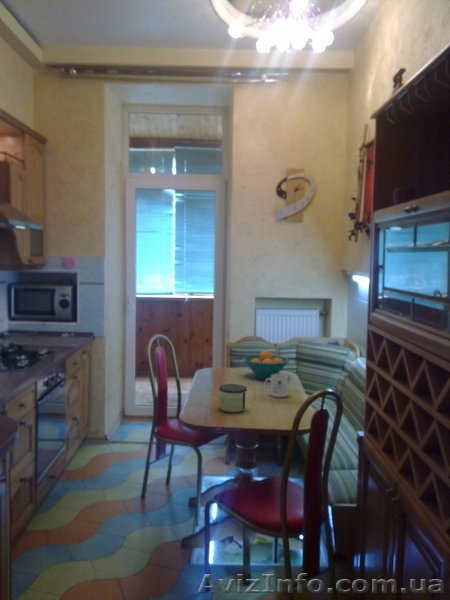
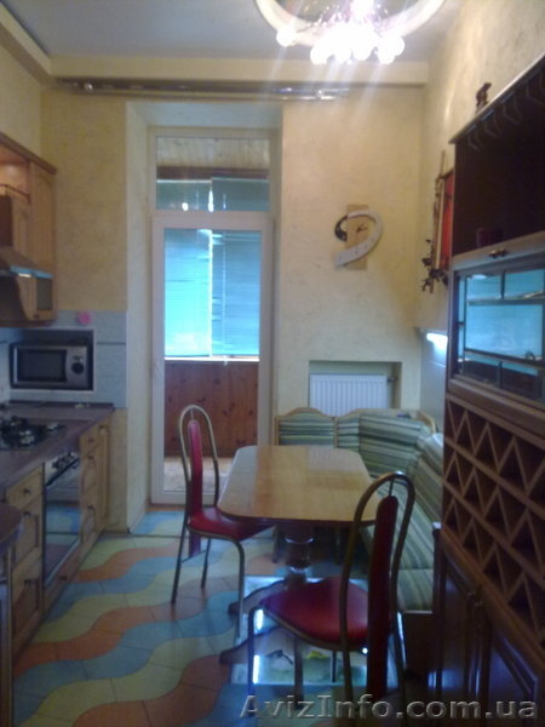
- candle (232, 398)
- fruit bowl (265, 363)
- mug (275, 385)
